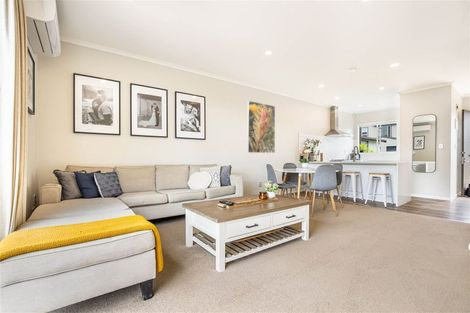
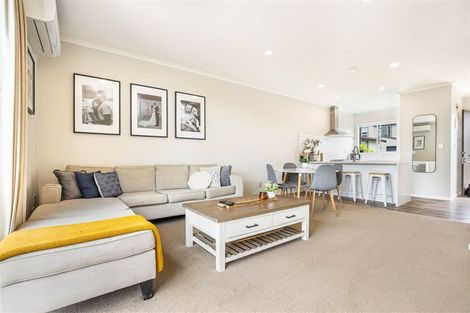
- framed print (261, 128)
